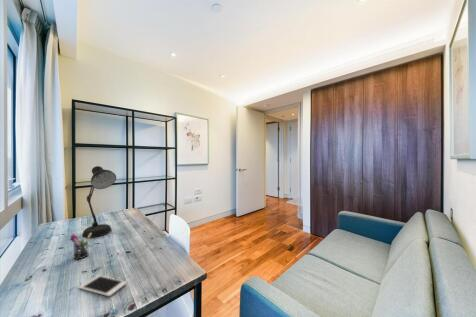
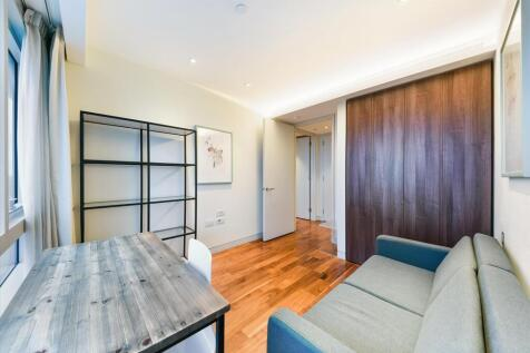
- desk lamp (91, 196)
- pen holder (80, 244)
- cell phone (103, 285)
